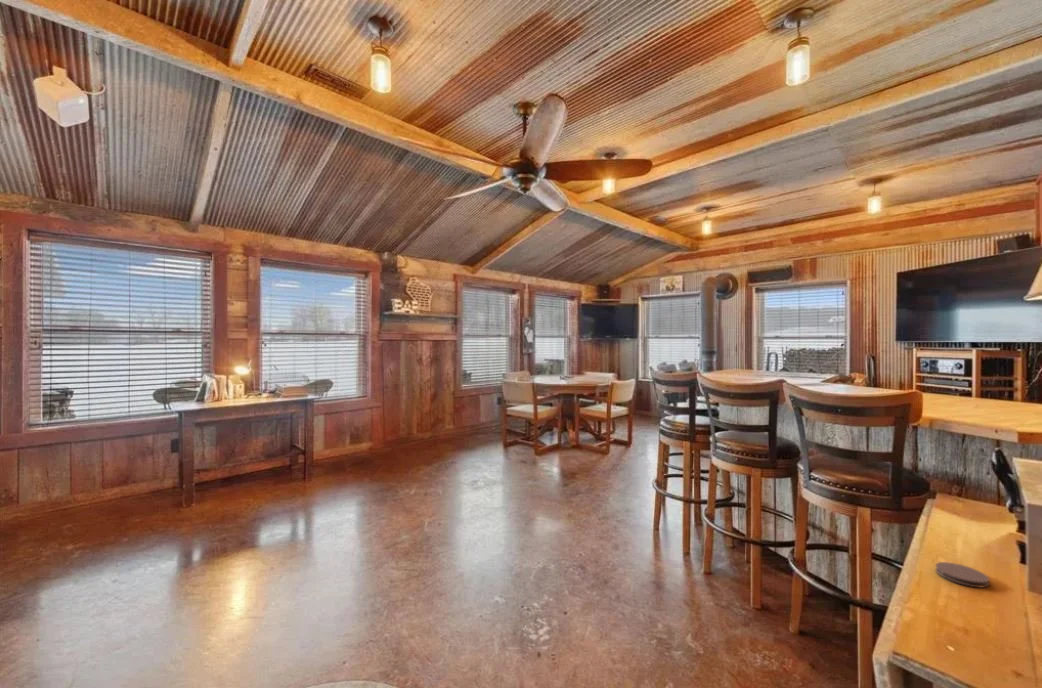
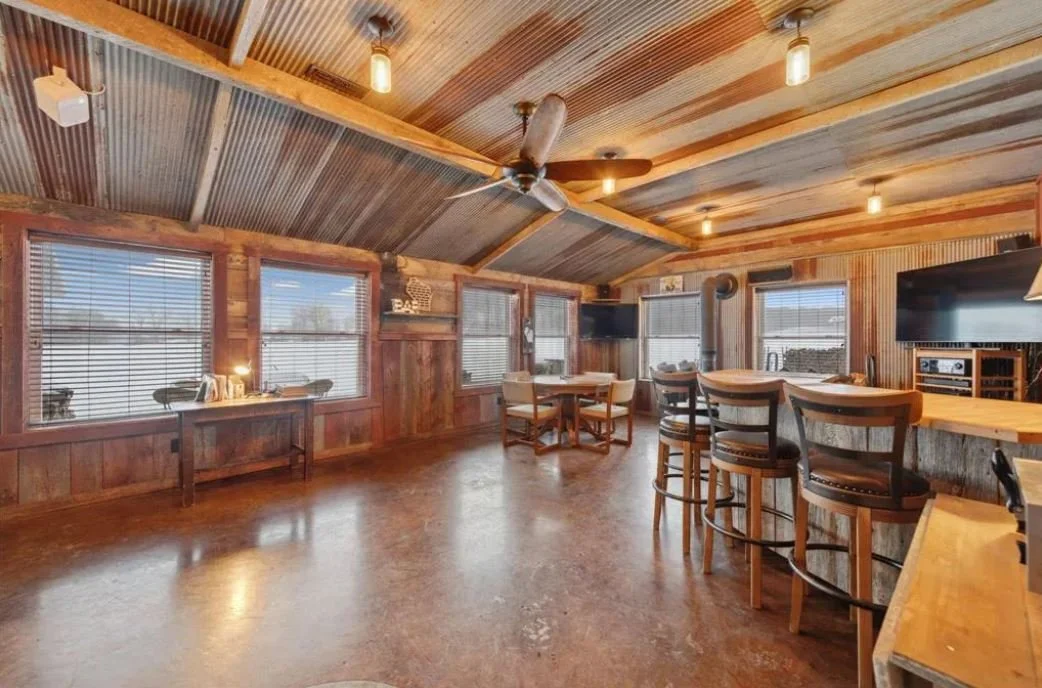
- coaster (961, 574)
